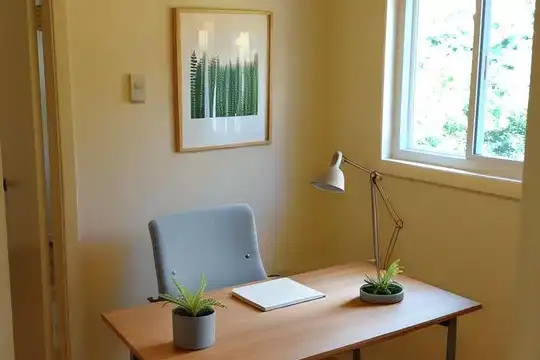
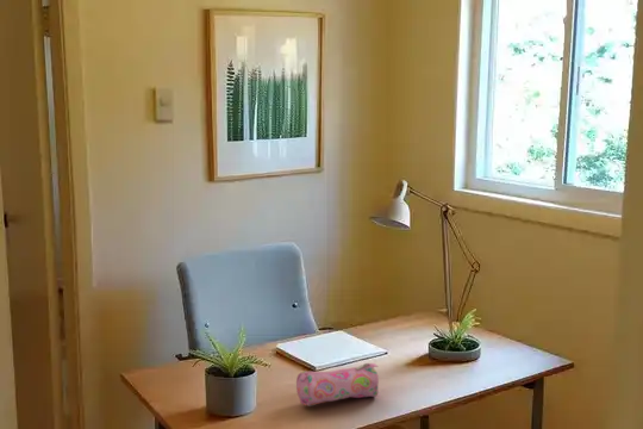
+ pencil case (338, 383)
